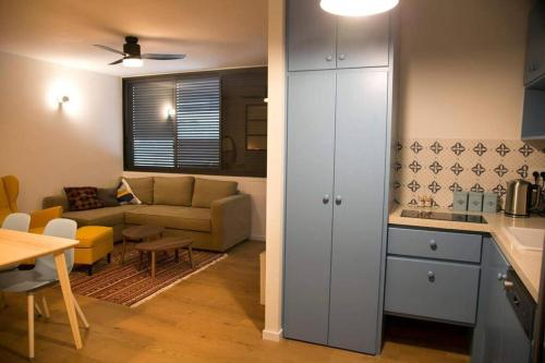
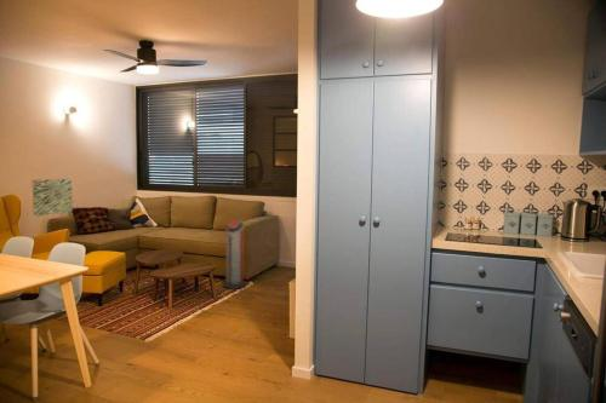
+ wall art (53, 196)
+ air purifier (234, 253)
